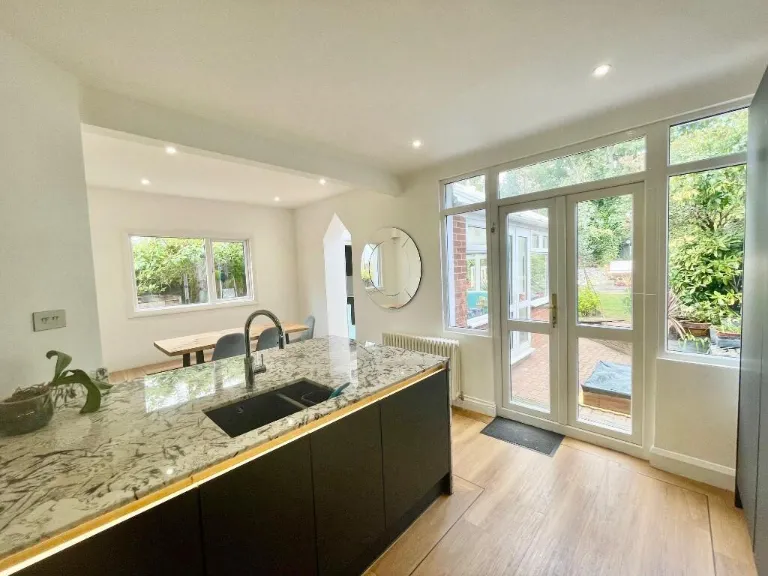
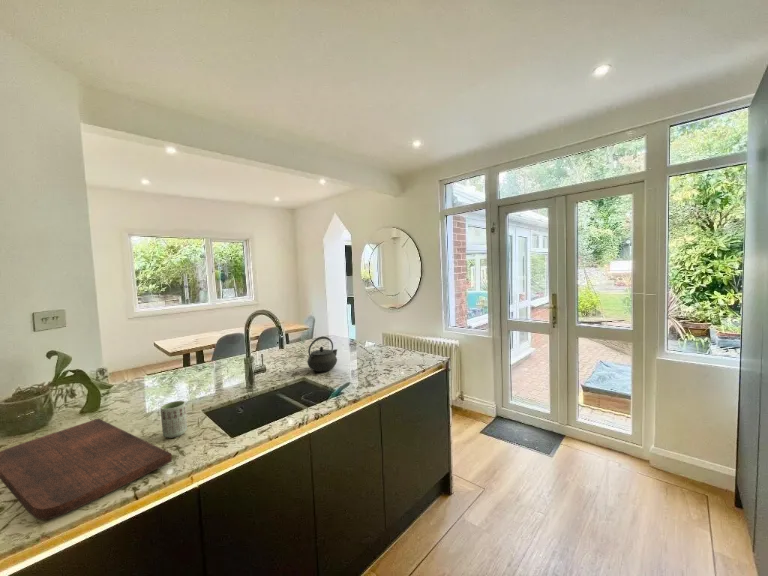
+ kettle (323, 352)
+ cutting board (77, 458)
+ cup (174, 419)
